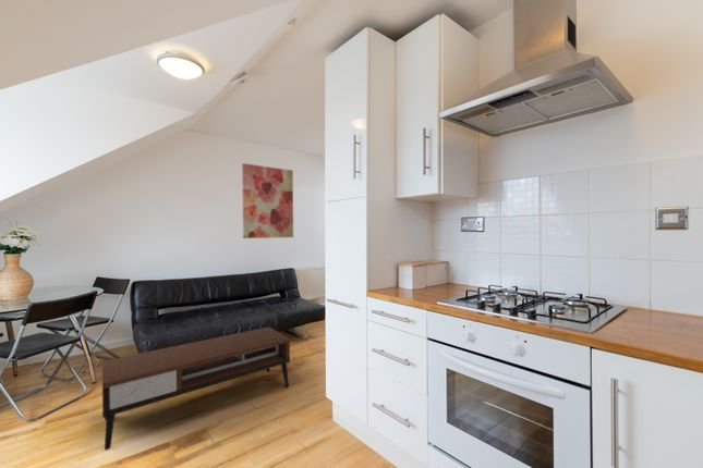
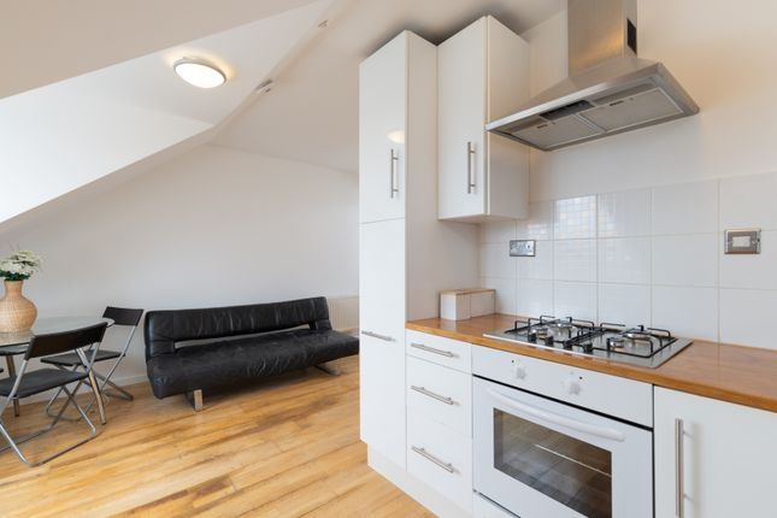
- coffee table (205, 374)
- wall art (268, 202)
